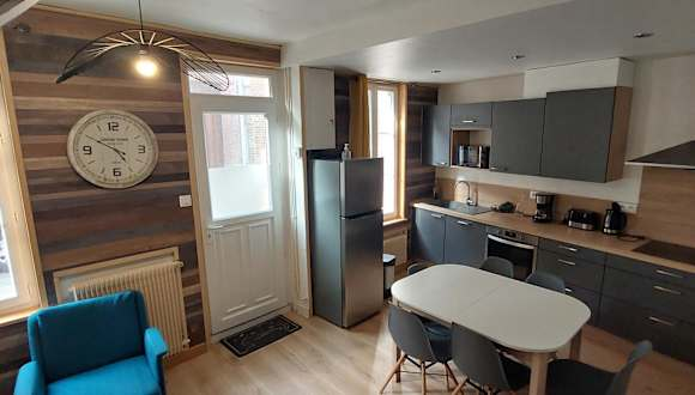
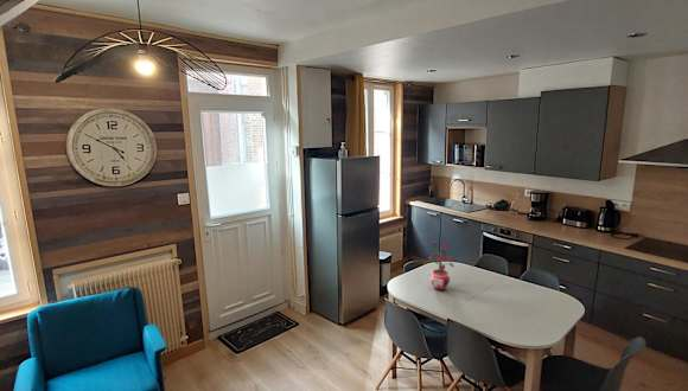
+ potted plant (440, 264)
